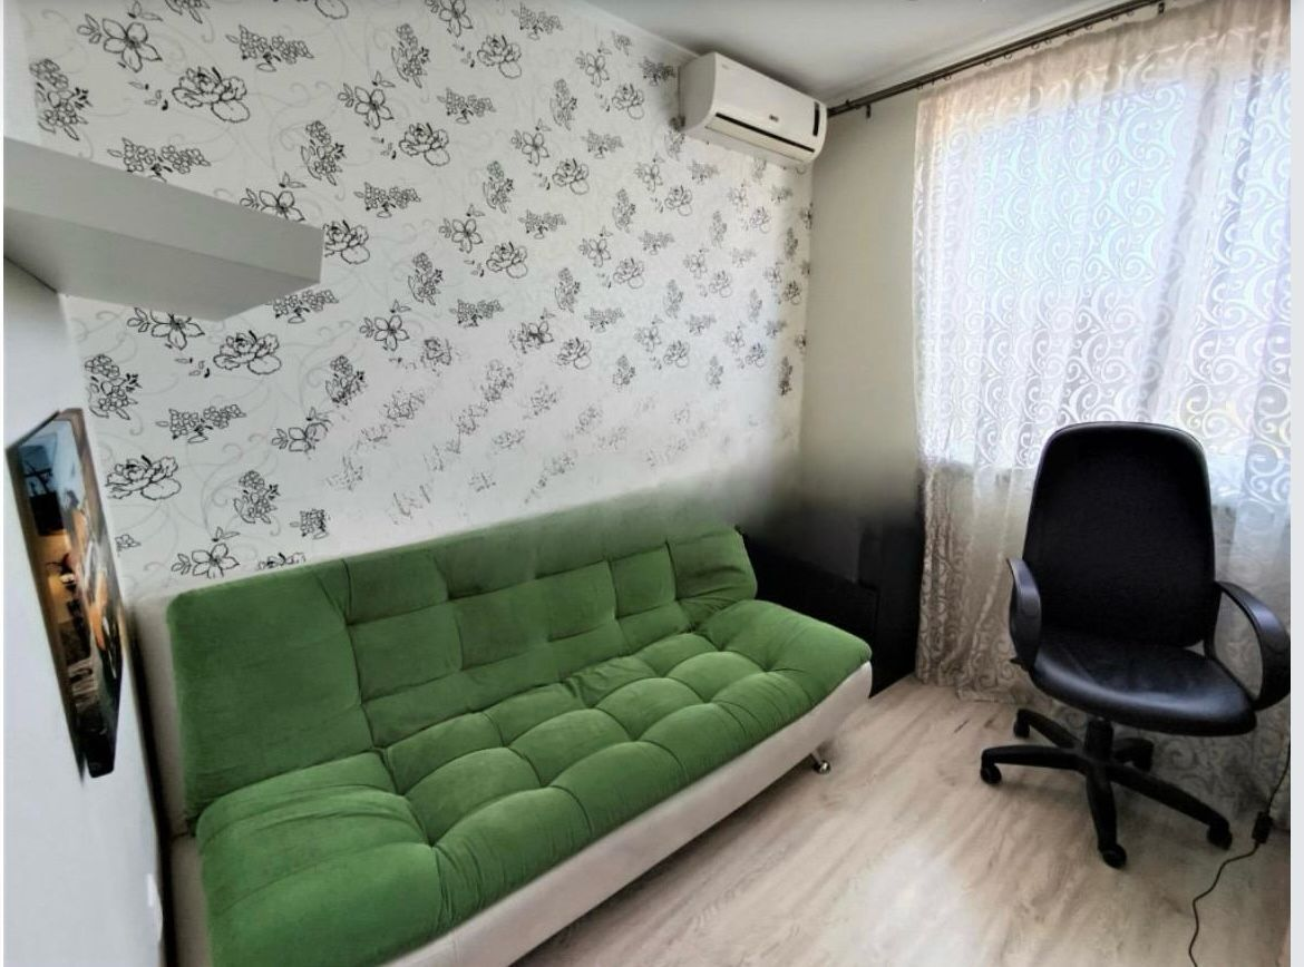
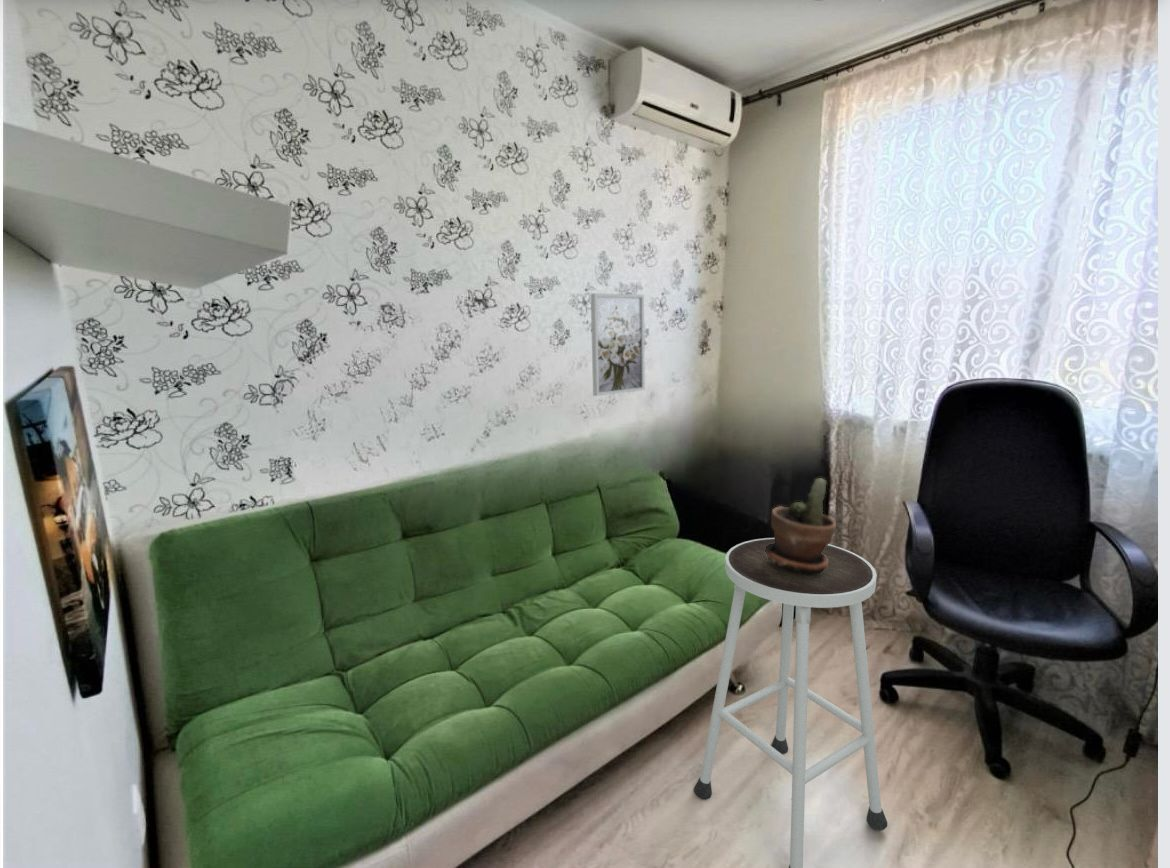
+ wall art (618, 344)
+ stool (795, 691)
+ potted plant (800, 519)
